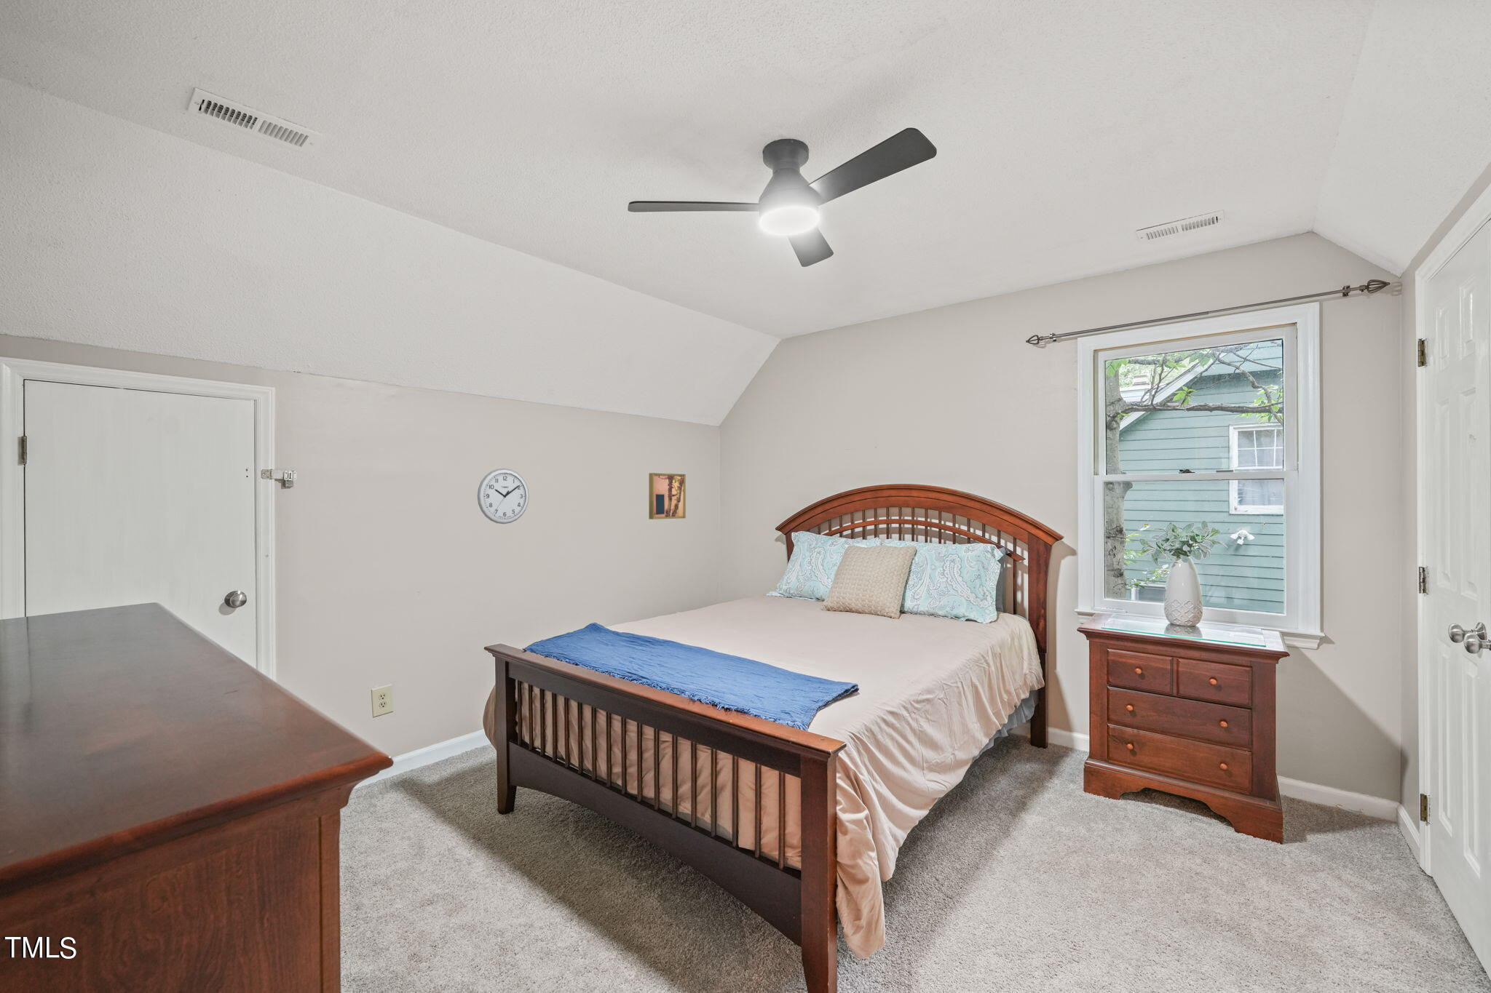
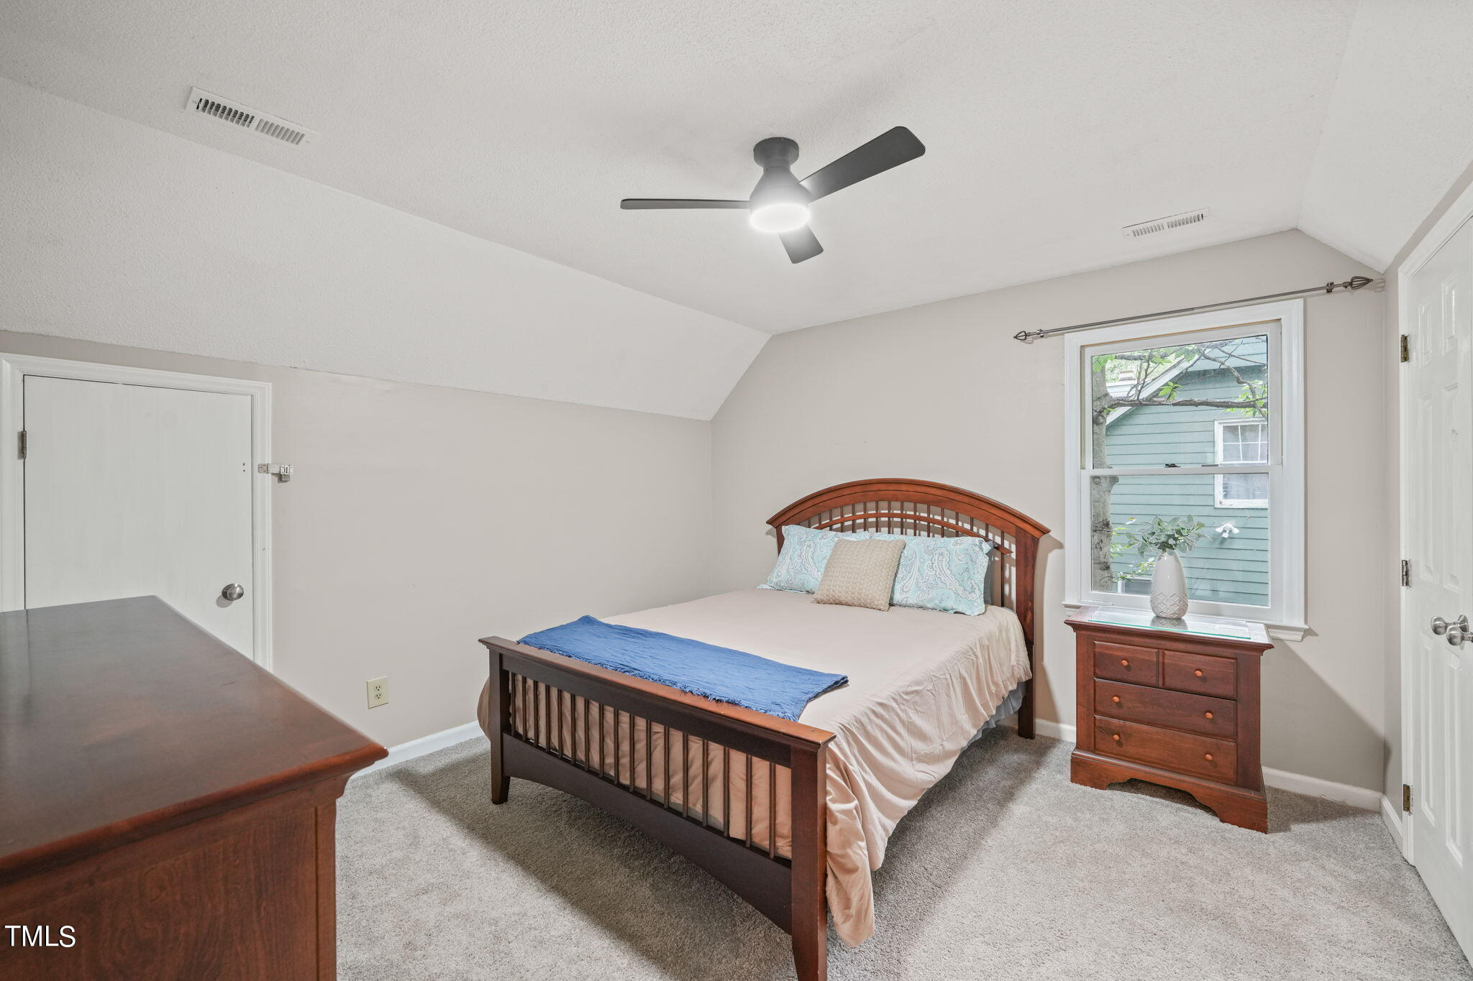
- wall clock (504, 495)
- wall art (667, 496)
